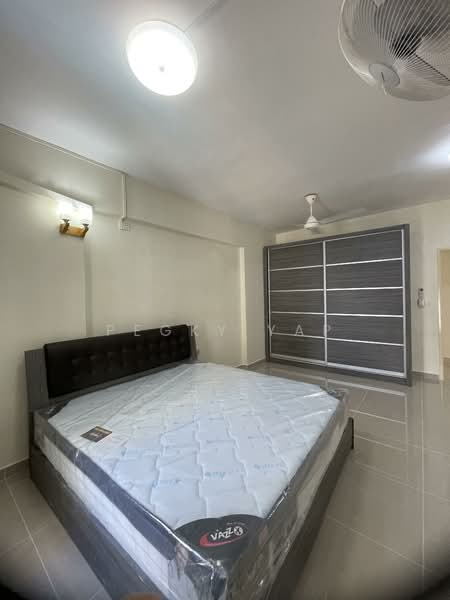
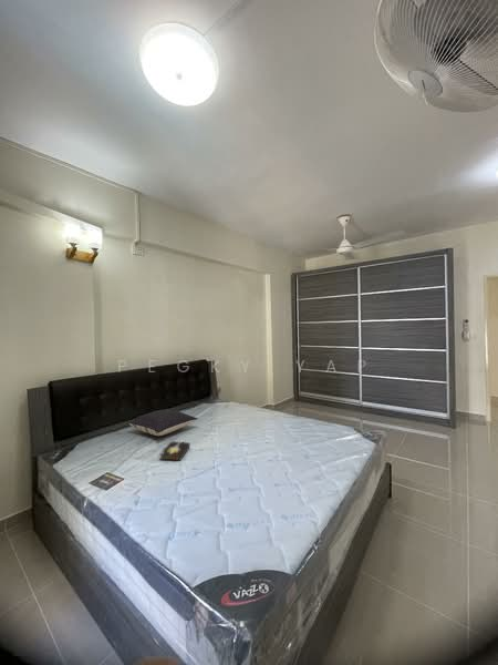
+ pillow (164, 421)
+ hardback book (175, 450)
